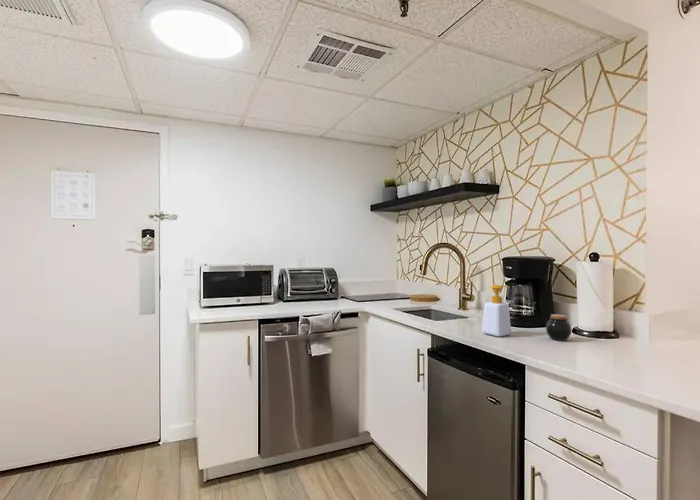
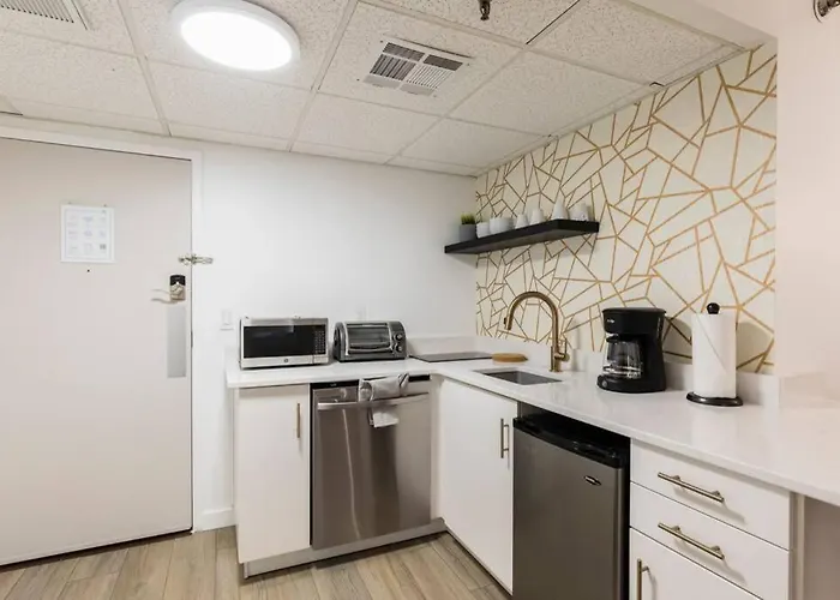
- jar (558, 327)
- soap bottle (499, 309)
